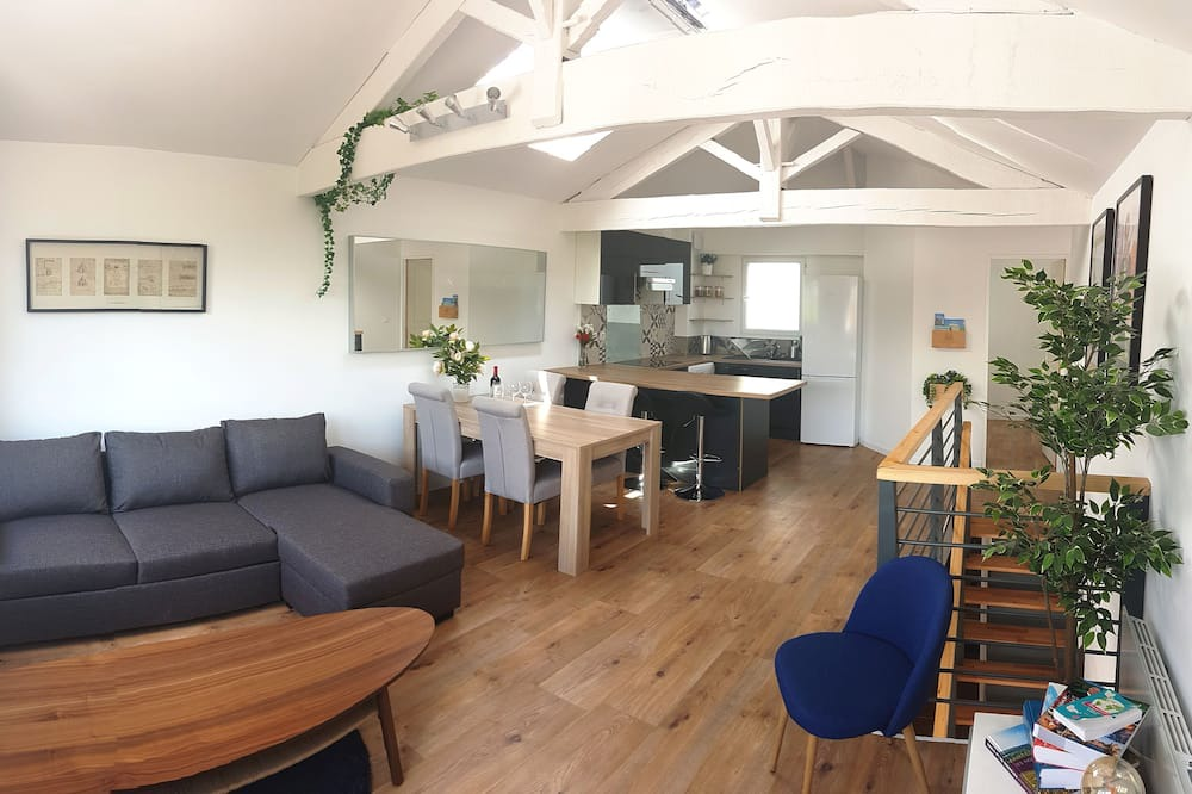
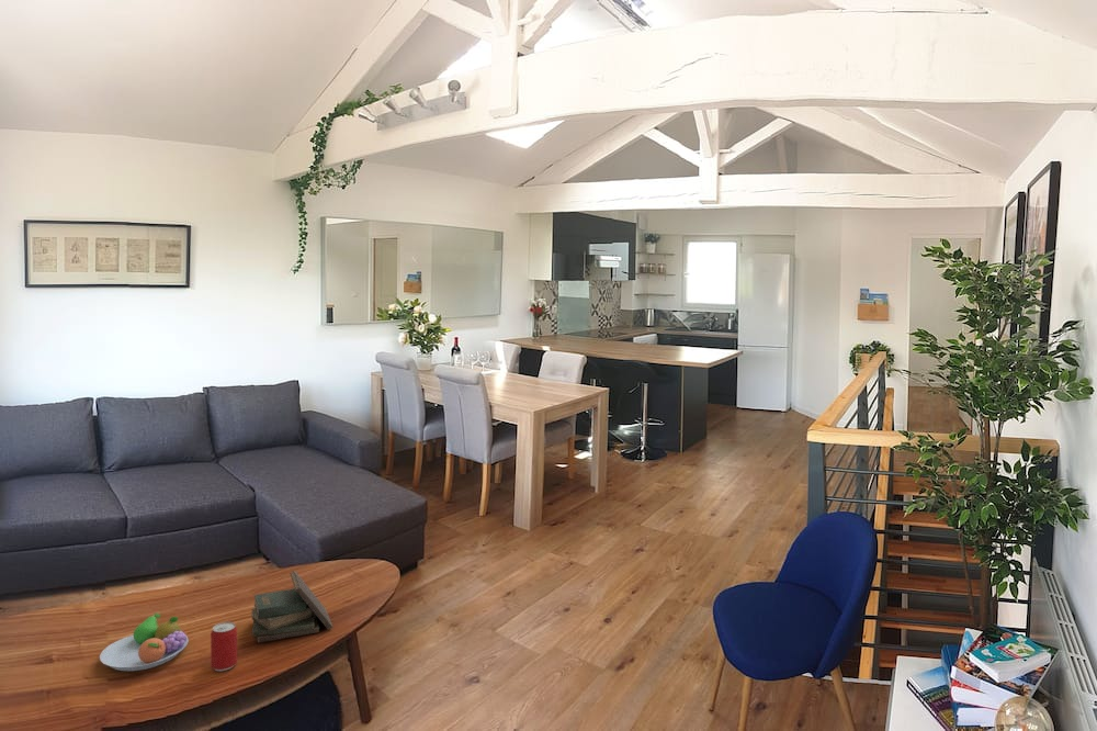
+ fruit bowl (147, 639)
+ book (291, 601)
+ beer can (224, 646)
